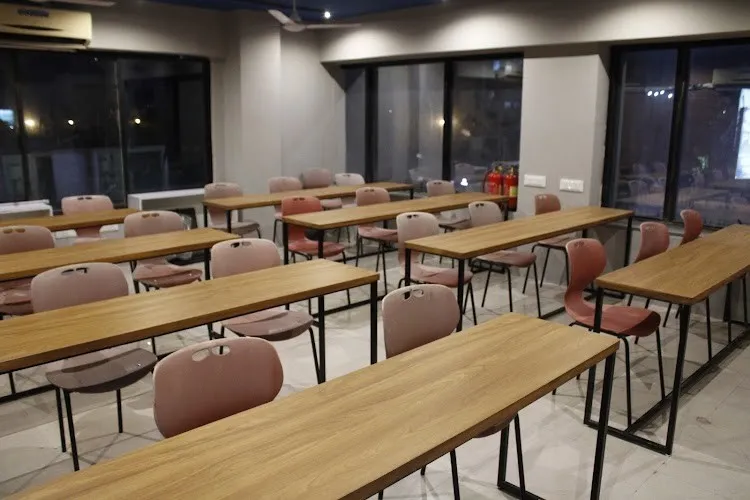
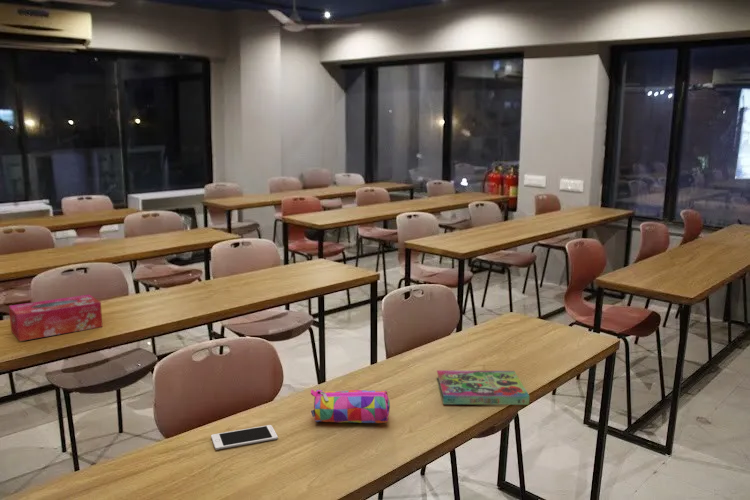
+ pencil case (350, 405)
+ tissue box (56, 316)
+ book (480, 386)
+ cell phone (244, 436)
